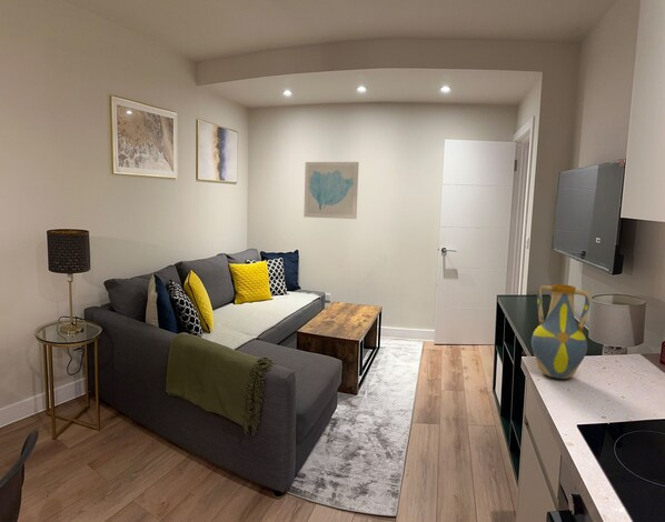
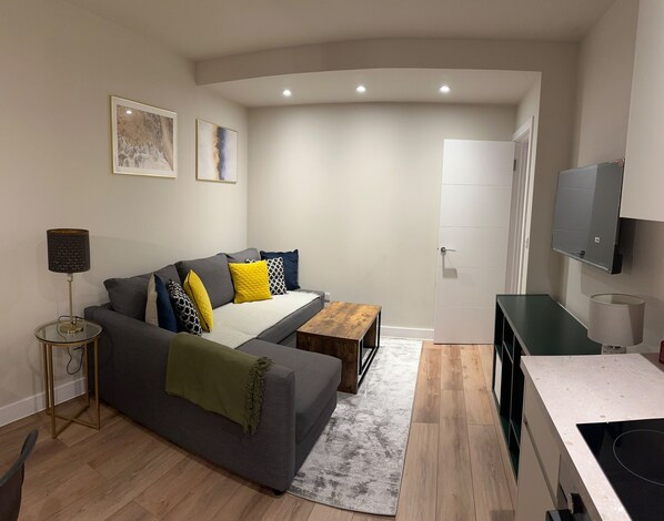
- vase (559, 331)
- wall art (330, 190)
